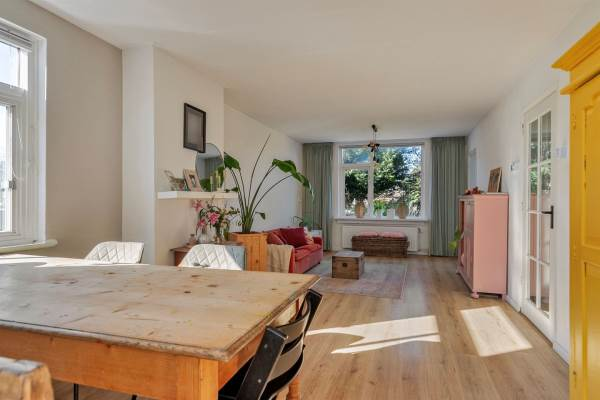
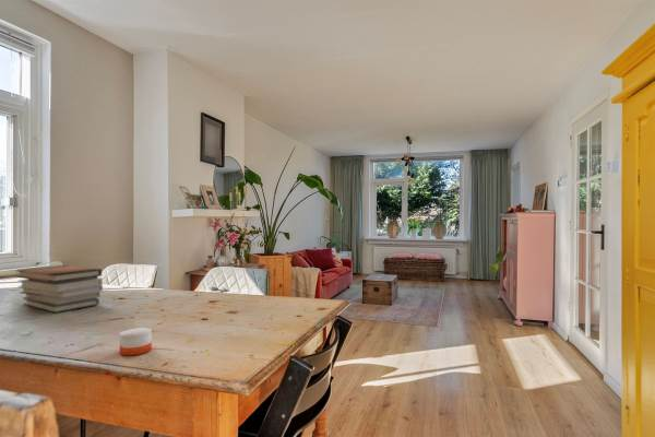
+ book stack (60, 286)
+ candle (135, 330)
